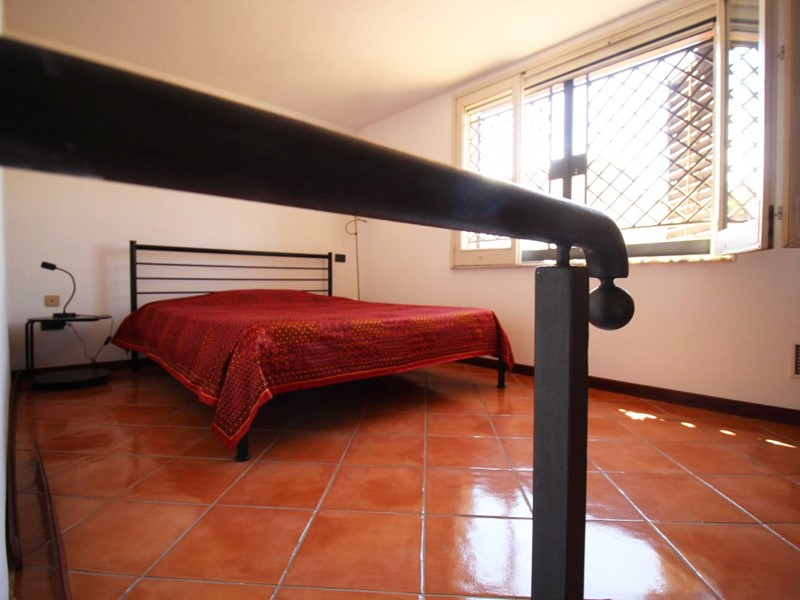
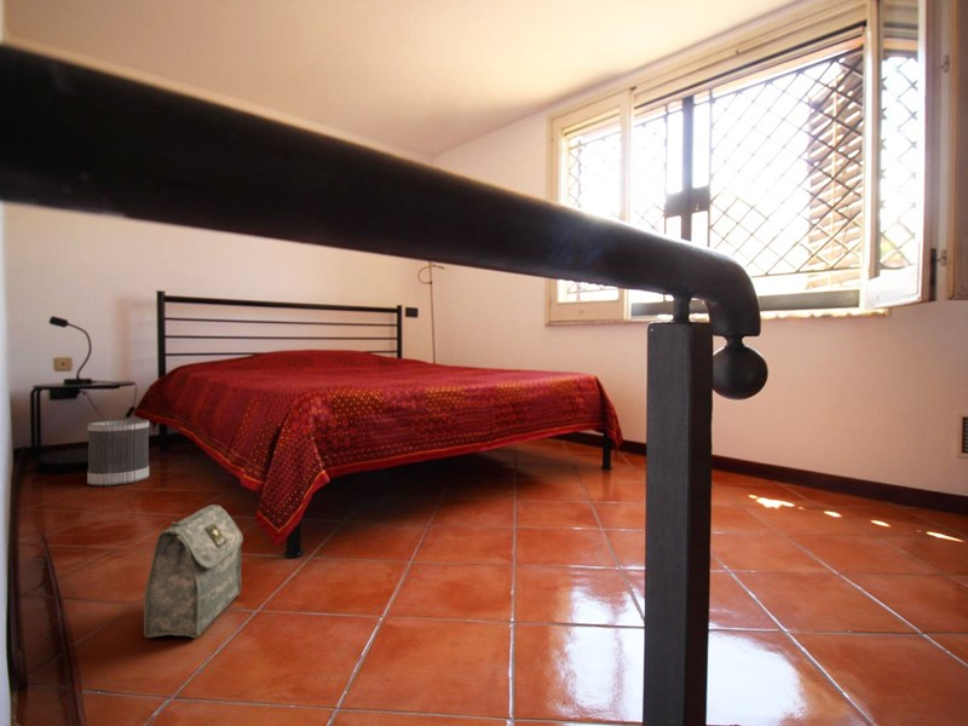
+ bag (197, 563)
+ wastebasket (119, 450)
